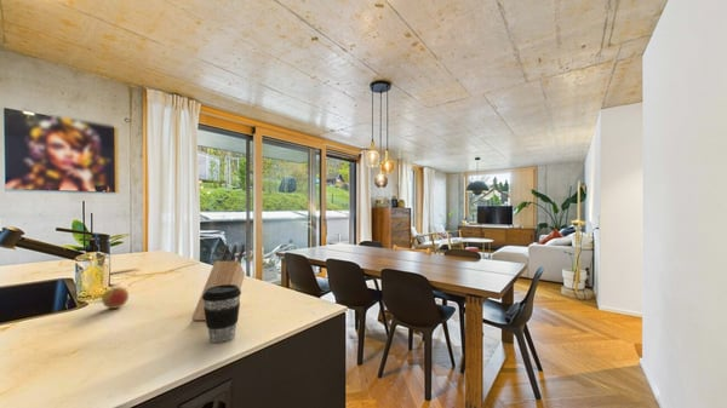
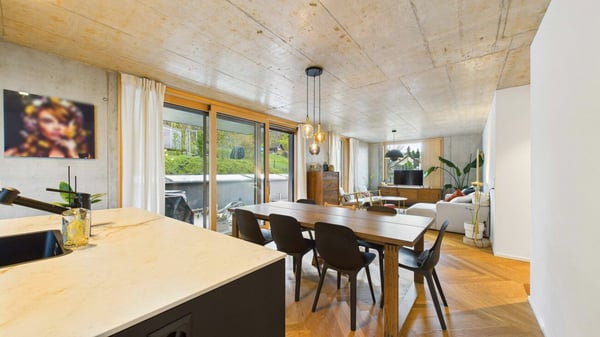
- coffee cup (222, 312)
- knife block (223, 277)
- apple (115, 295)
